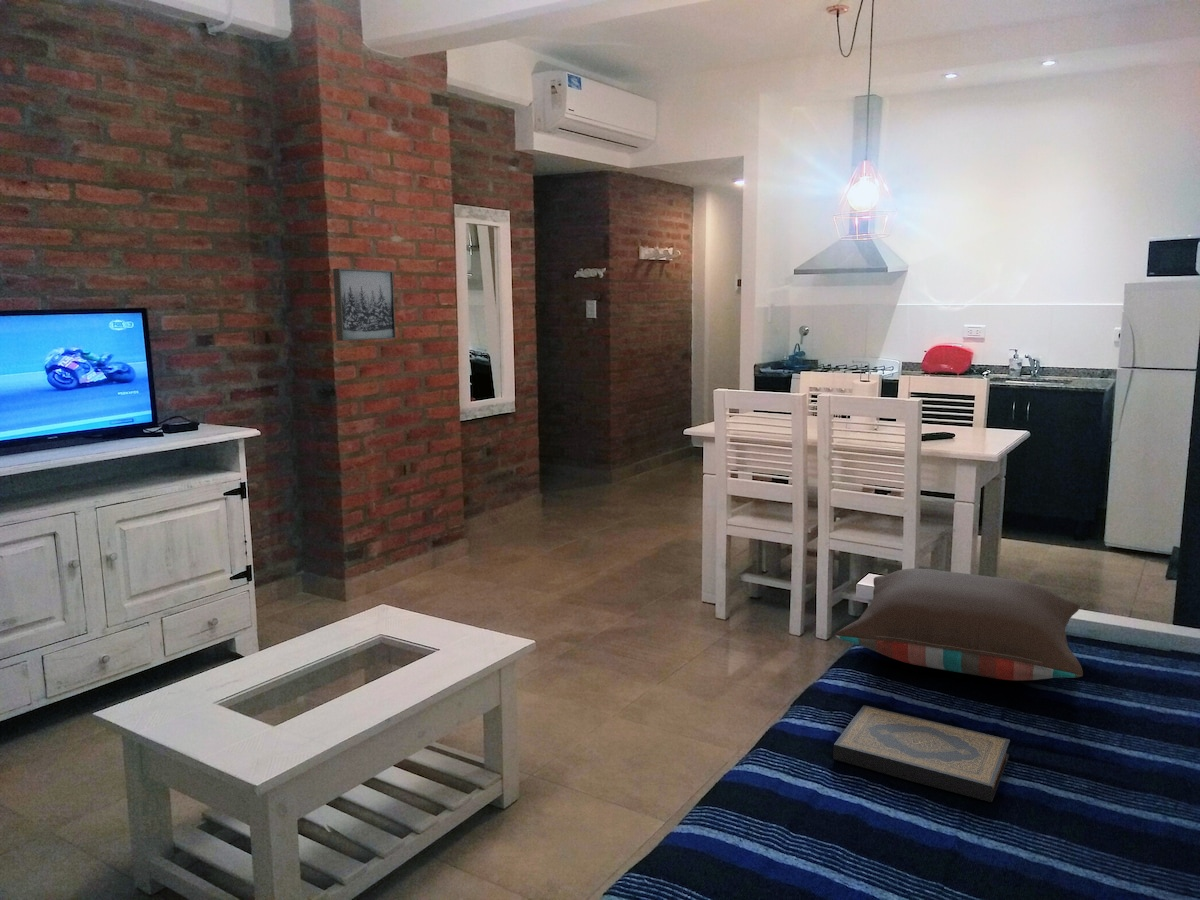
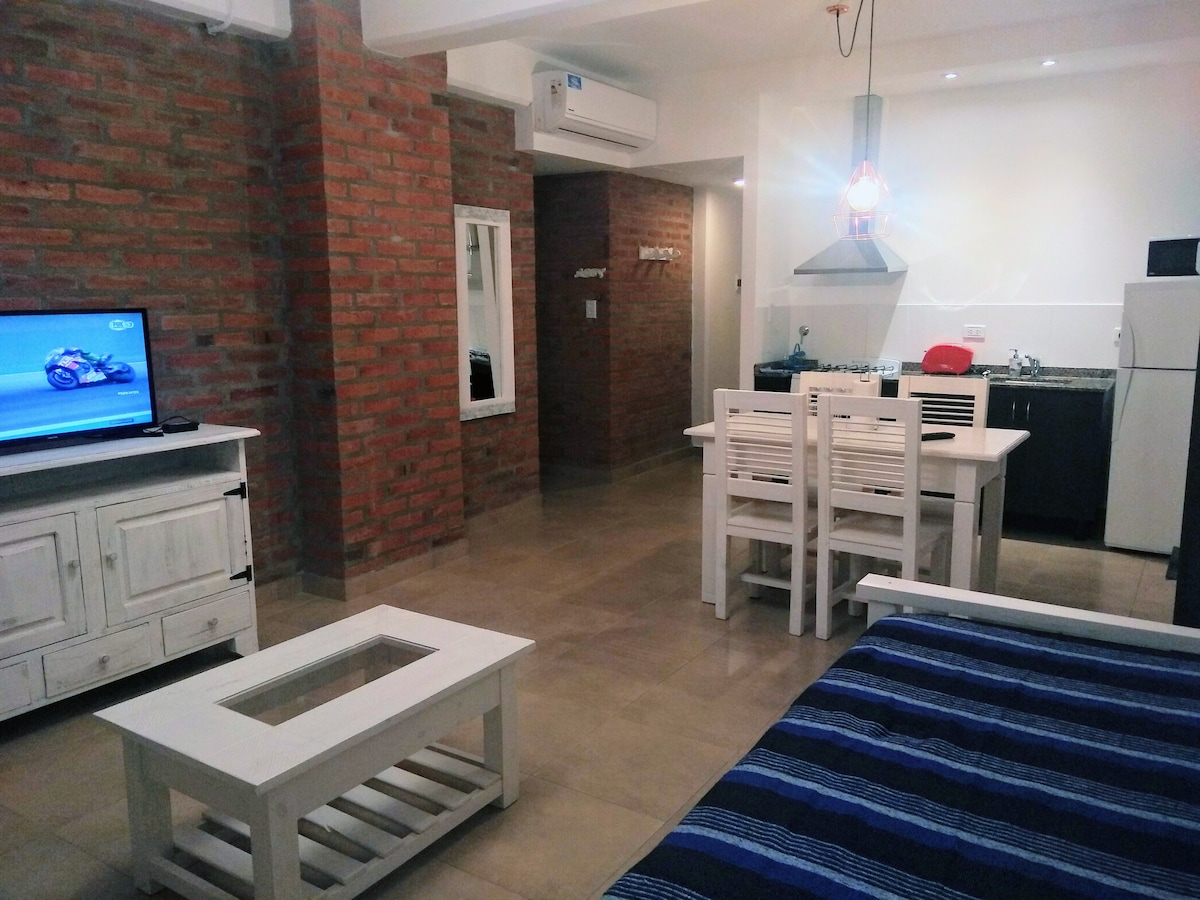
- hardback book (921, 750)
- wall art (365, 305)
- pillow (962, 619)
